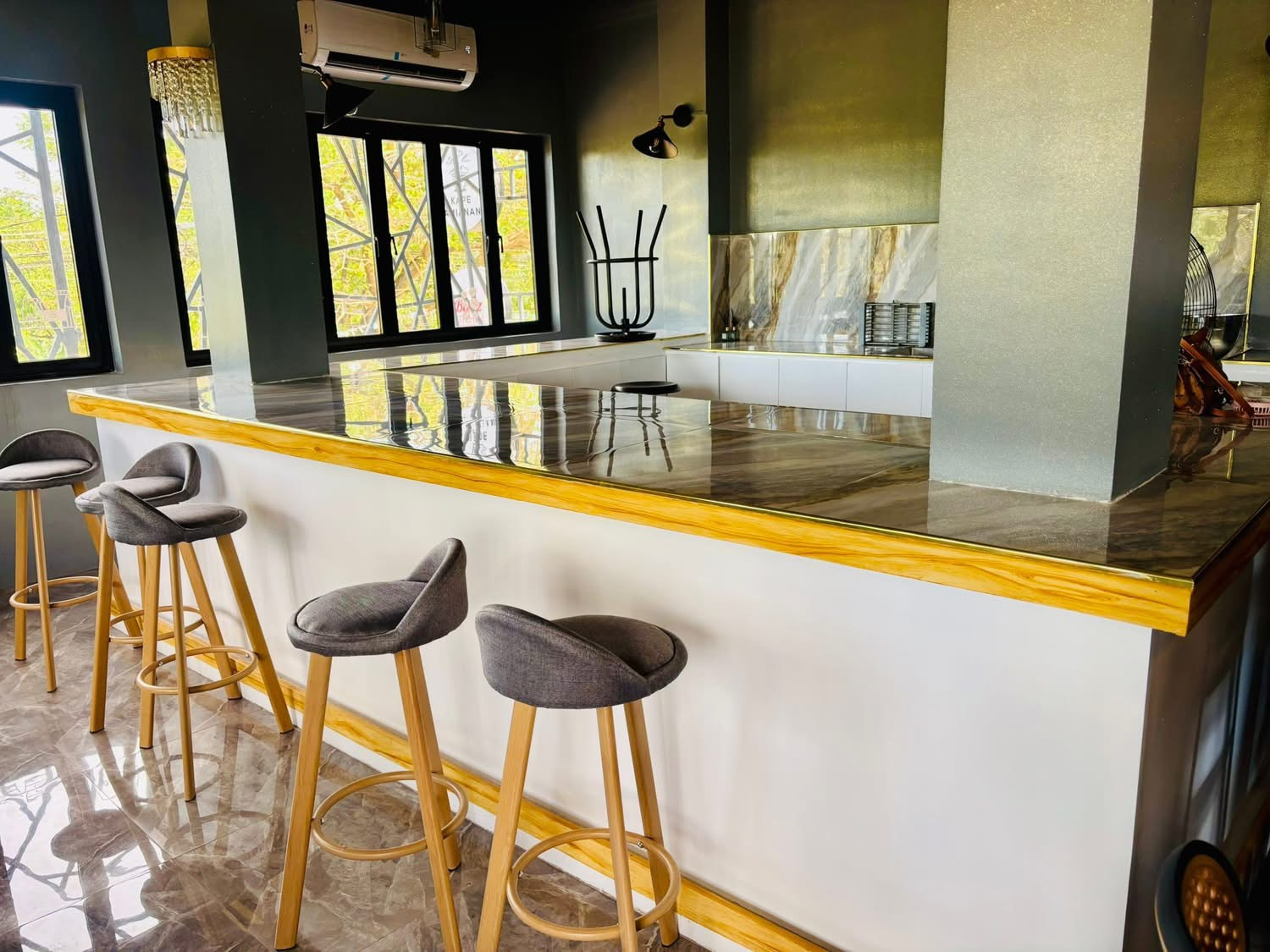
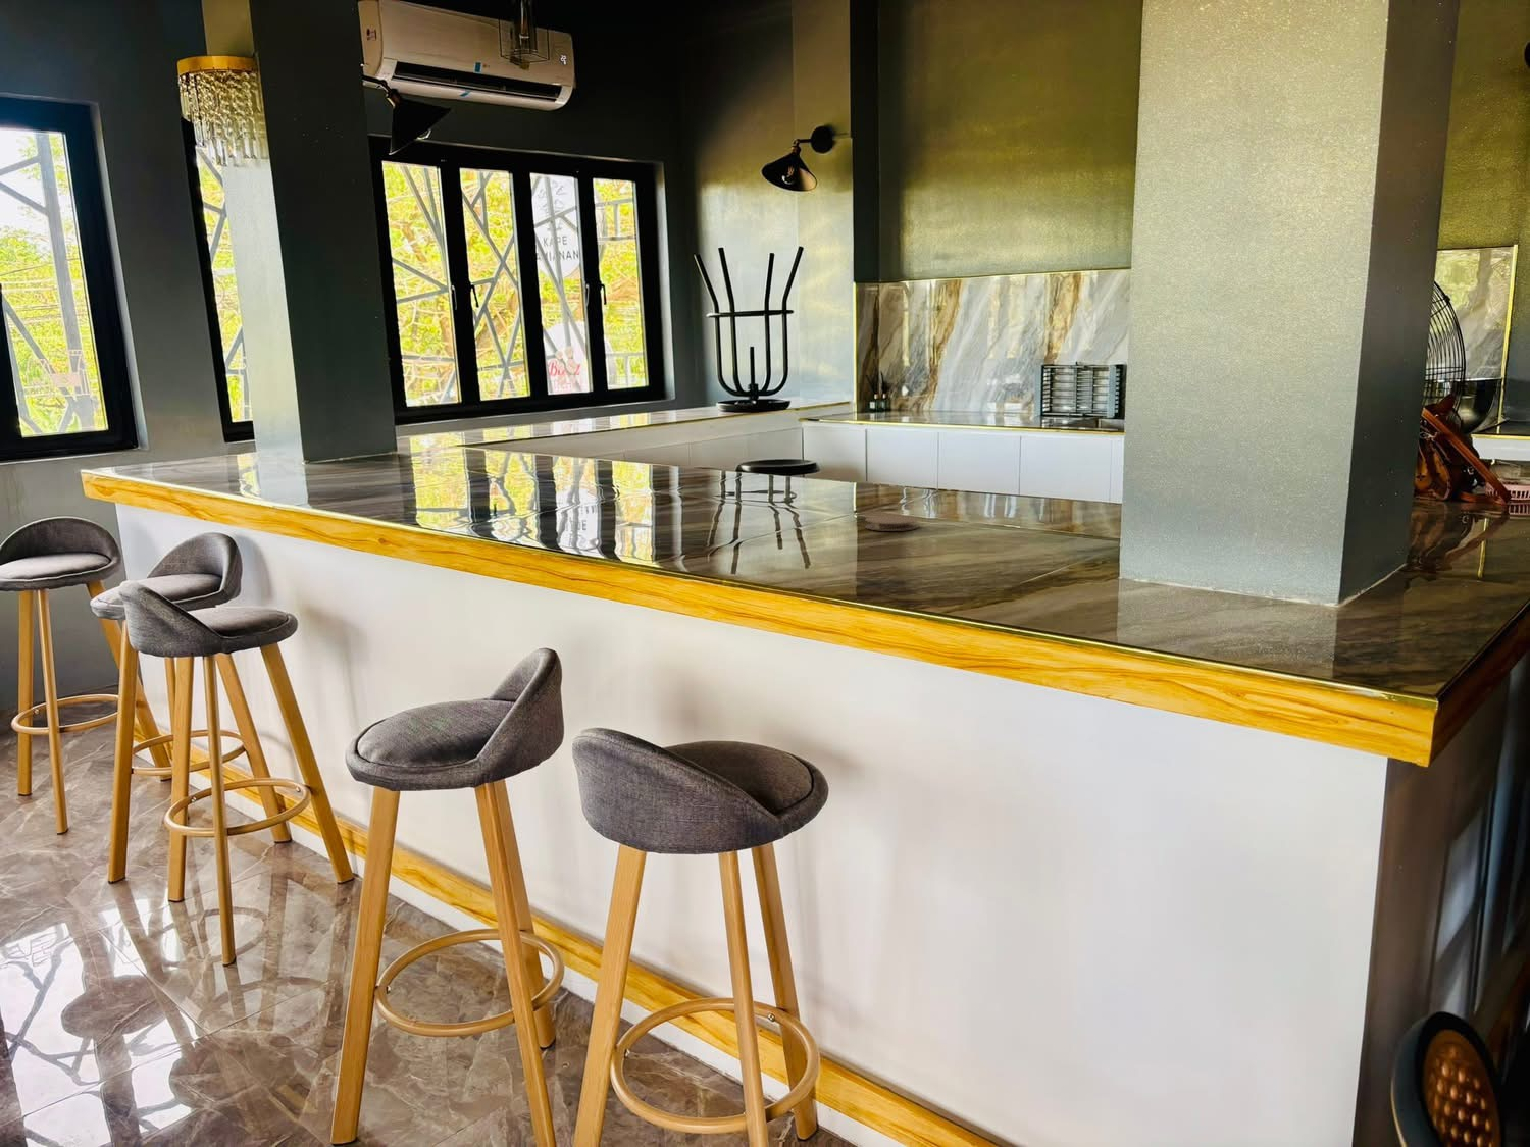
+ coaster (891, 522)
